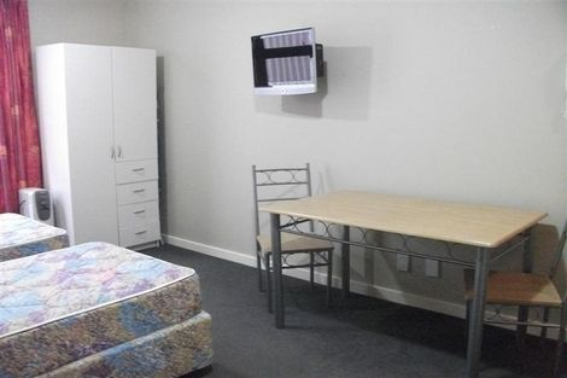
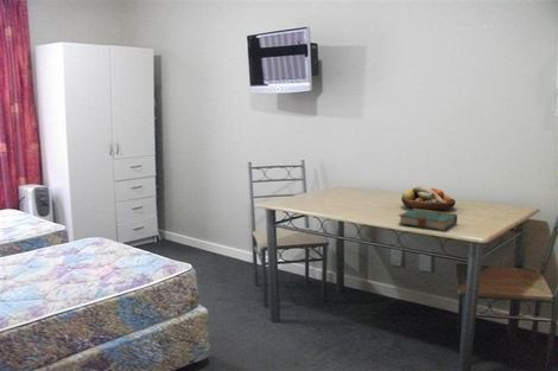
+ fruit bowl (427, 197)
+ book (426, 218)
